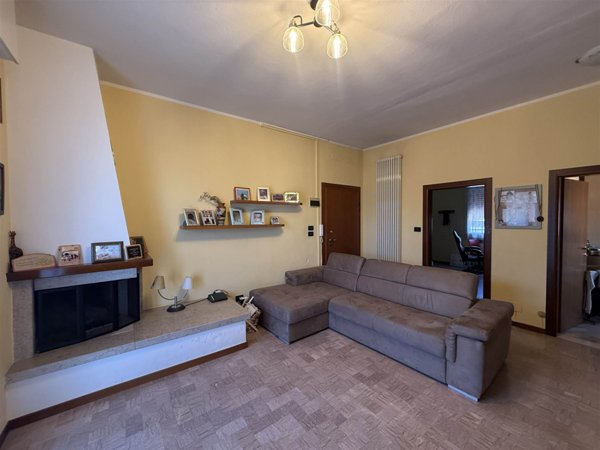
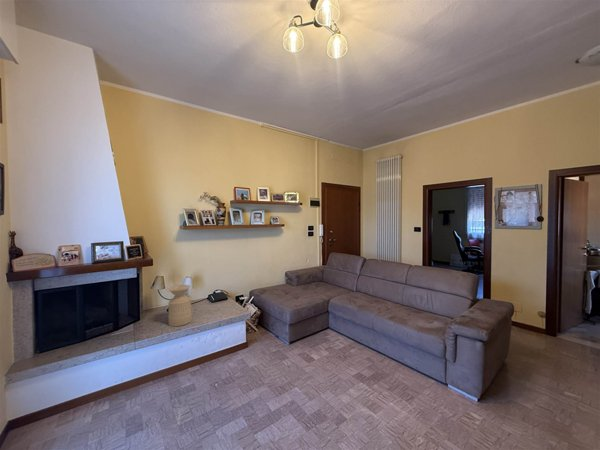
+ side table (179, 304)
